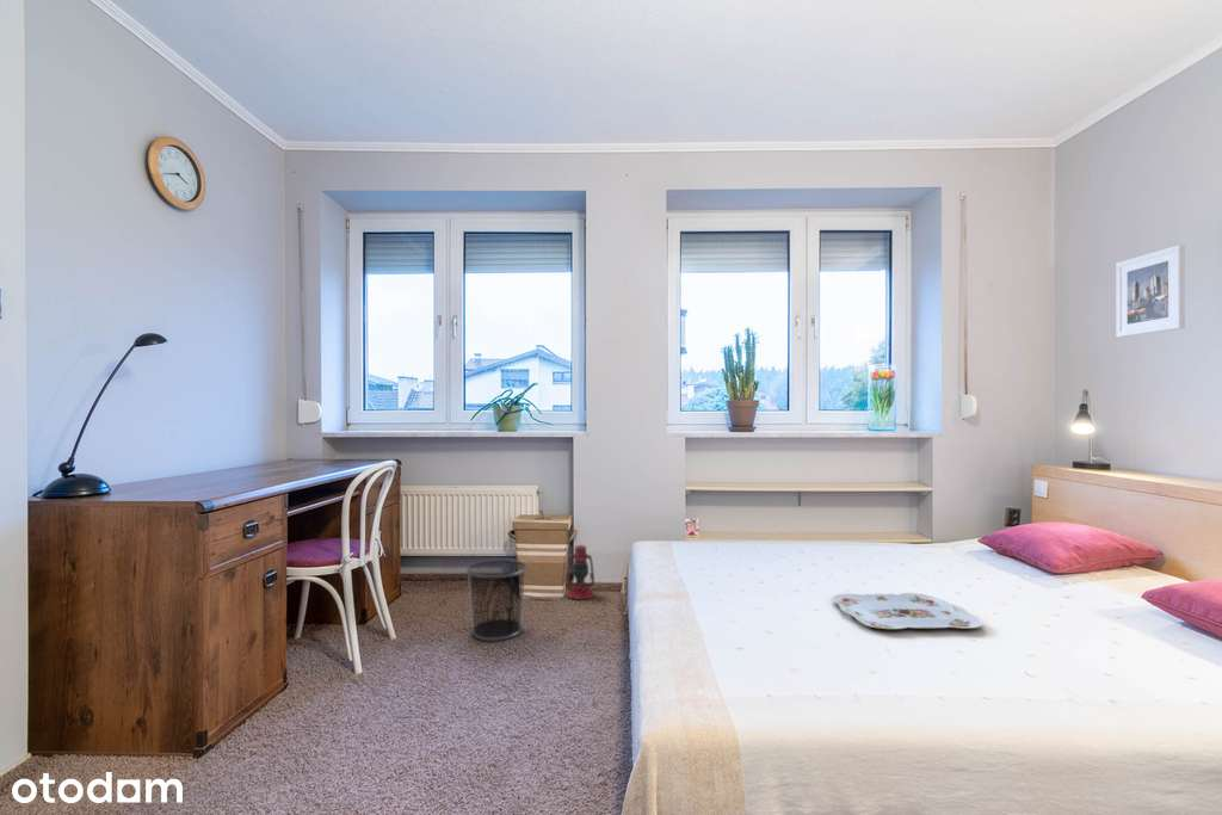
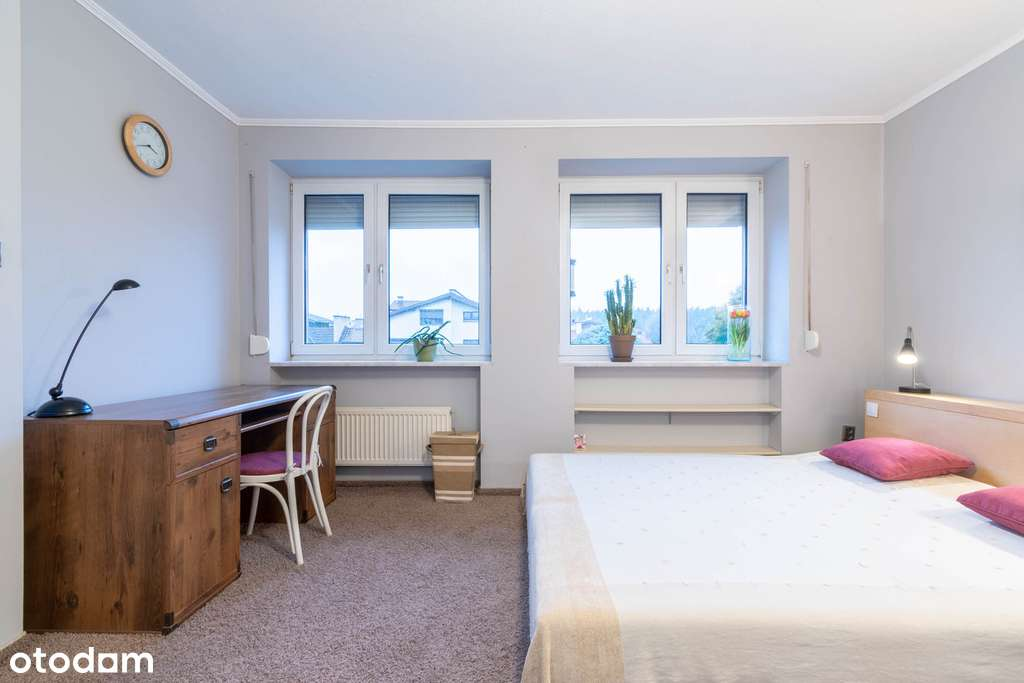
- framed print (1148, 294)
- lantern (580, 570)
- serving tray (902, 611)
- trash can (496, 598)
